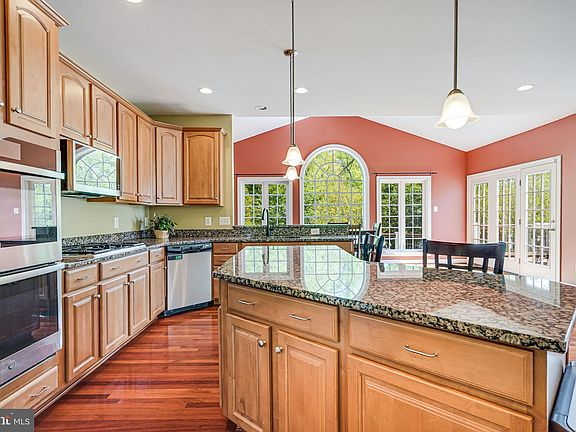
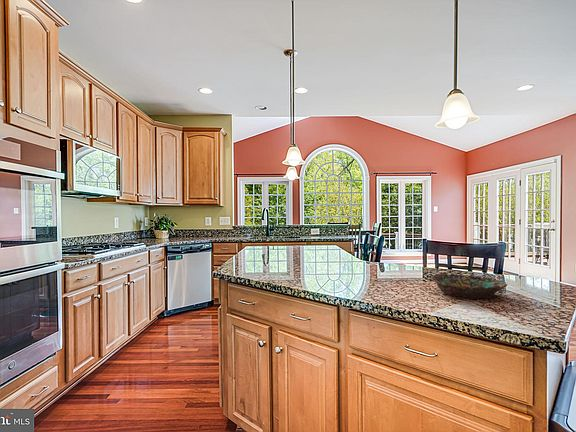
+ bowl (468, 285)
